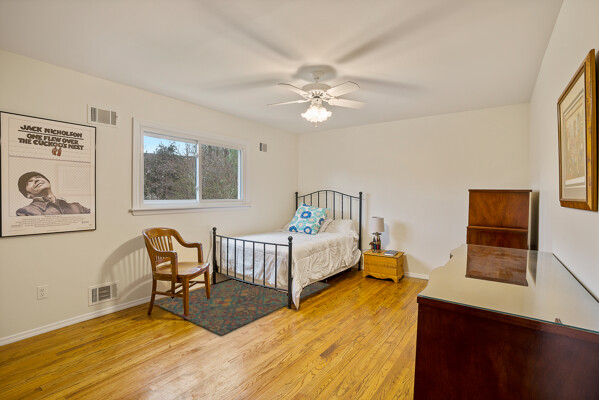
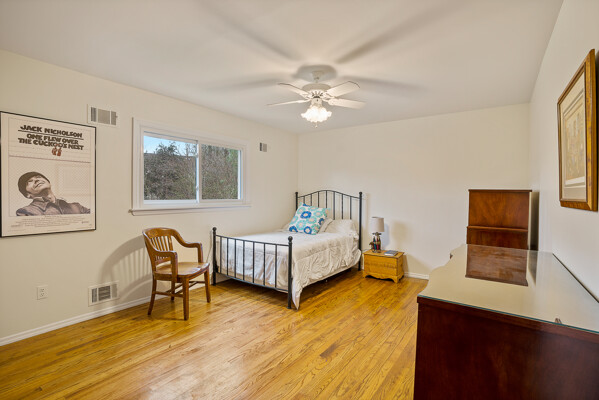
- rug (250, 292)
